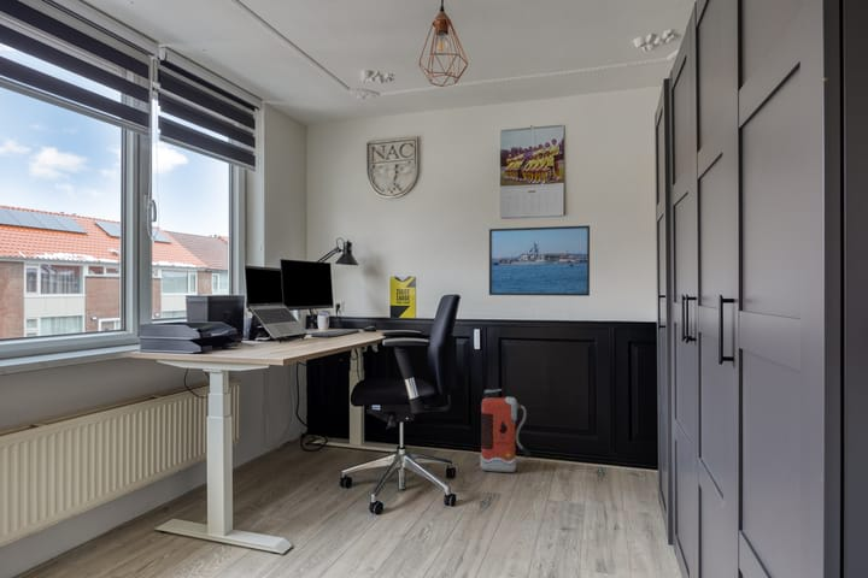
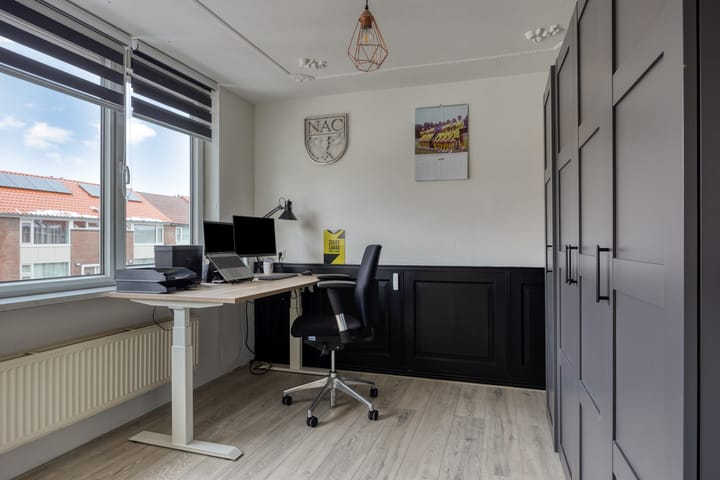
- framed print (538, 261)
- fire extinguisher (505, 429)
